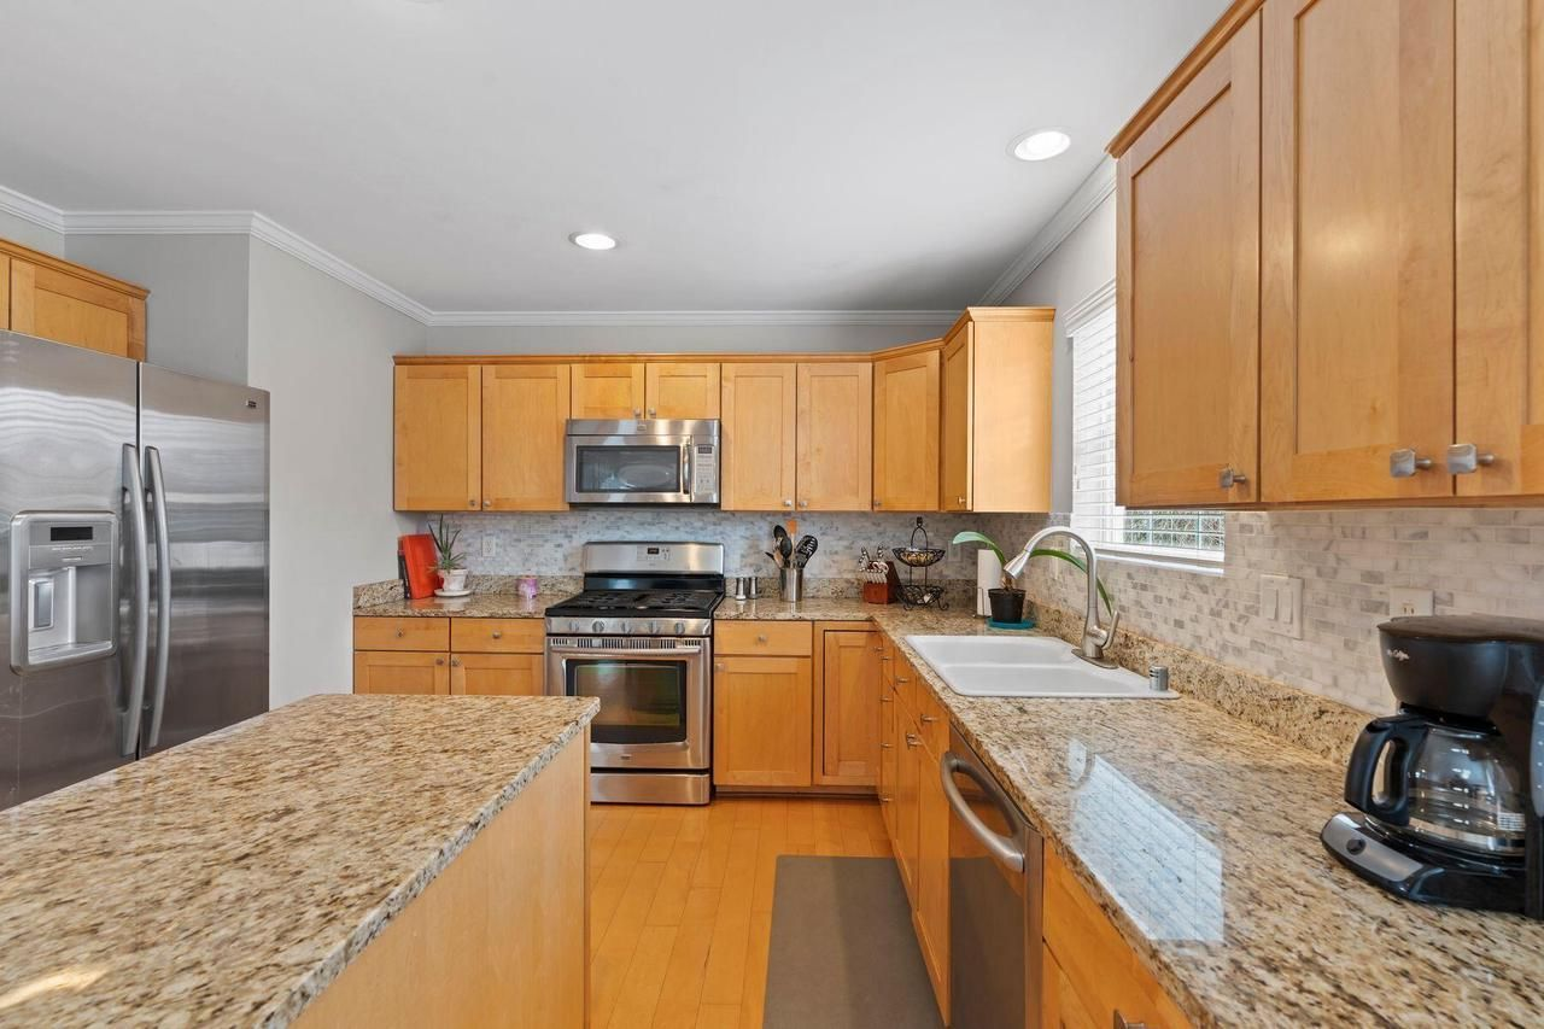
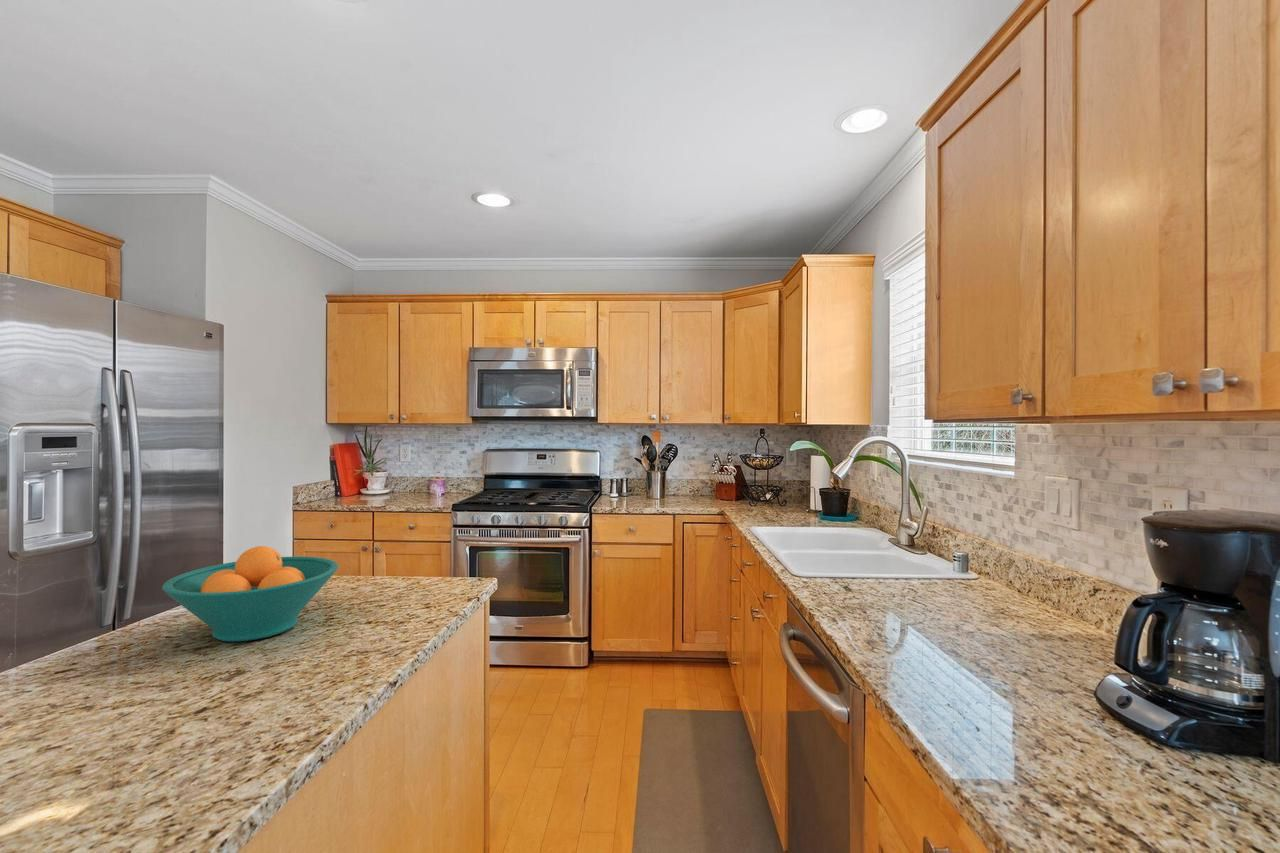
+ fruit bowl (256, 588)
